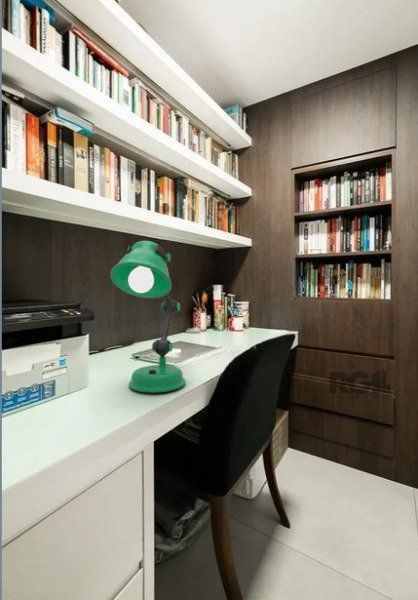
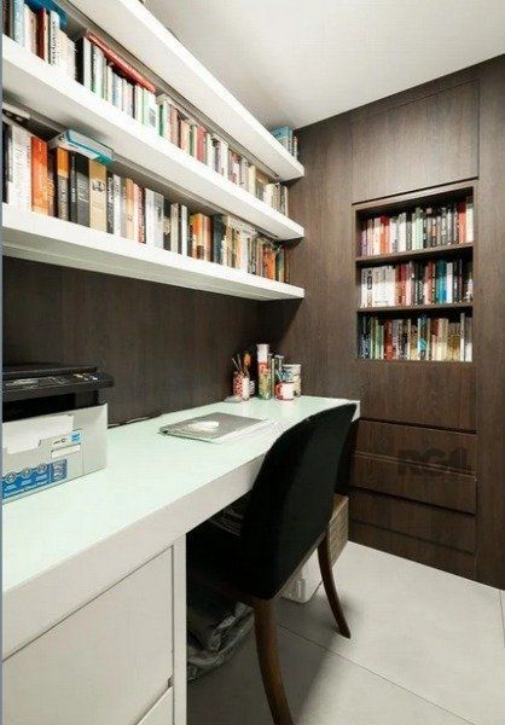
- desk lamp (162, 310)
